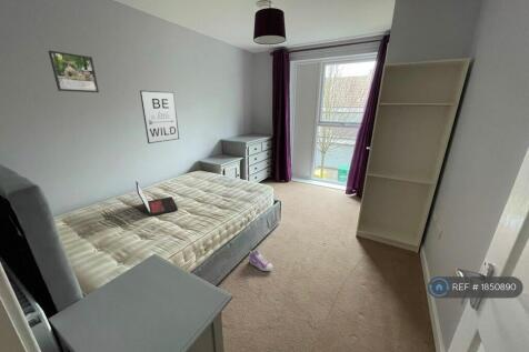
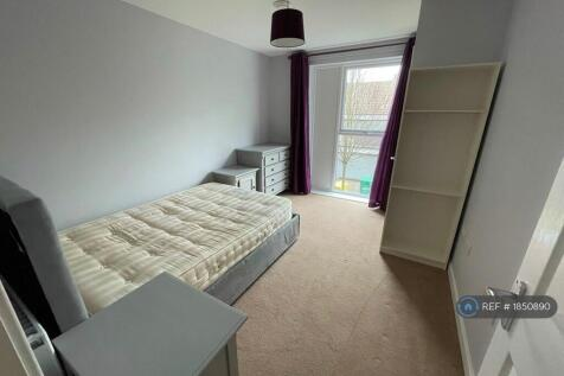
- laptop (158, 199)
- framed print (76, 73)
- wall art (161, 117)
- sneaker (260, 259)
